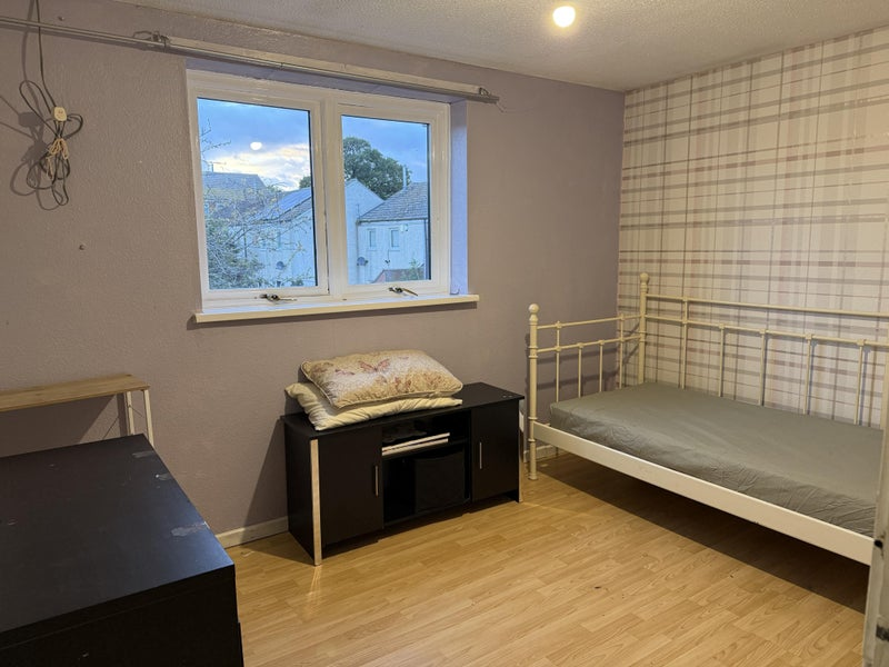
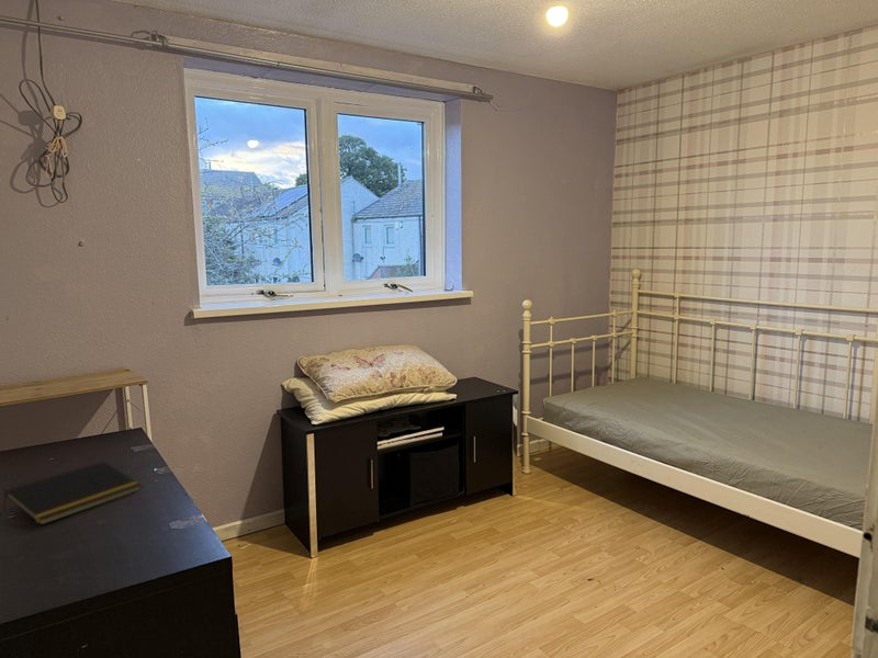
+ notepad (75, 490)
